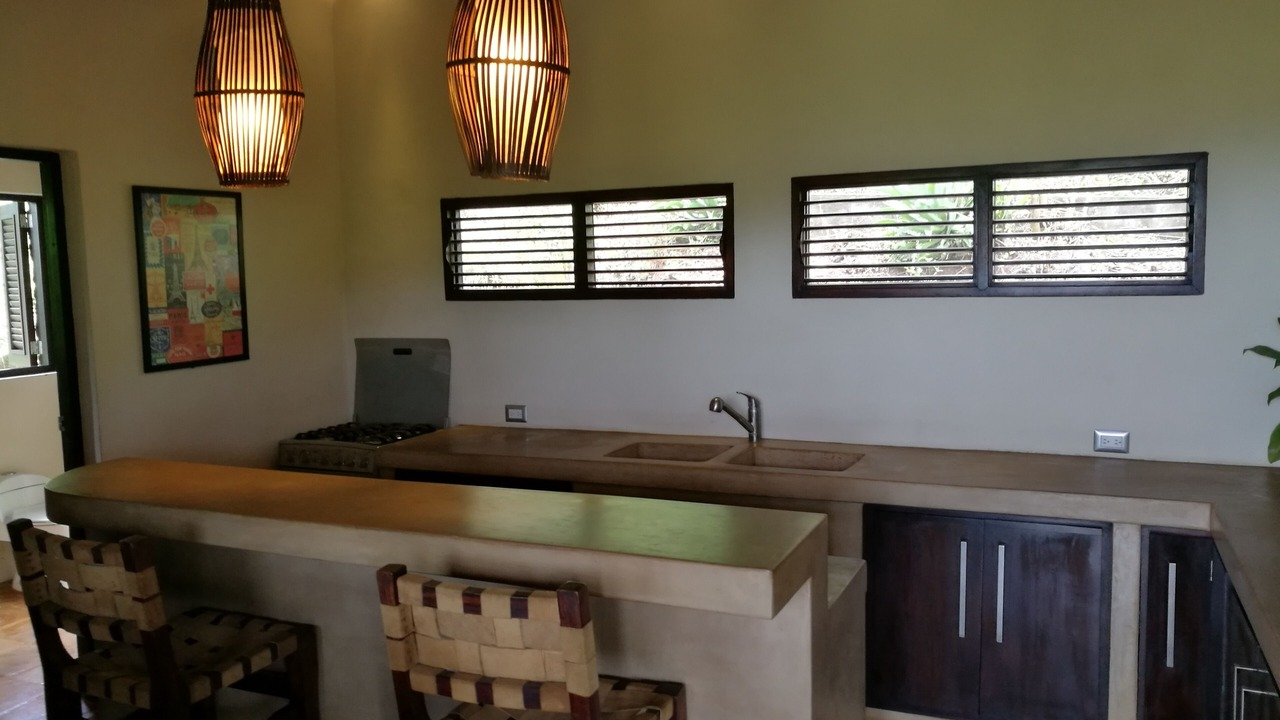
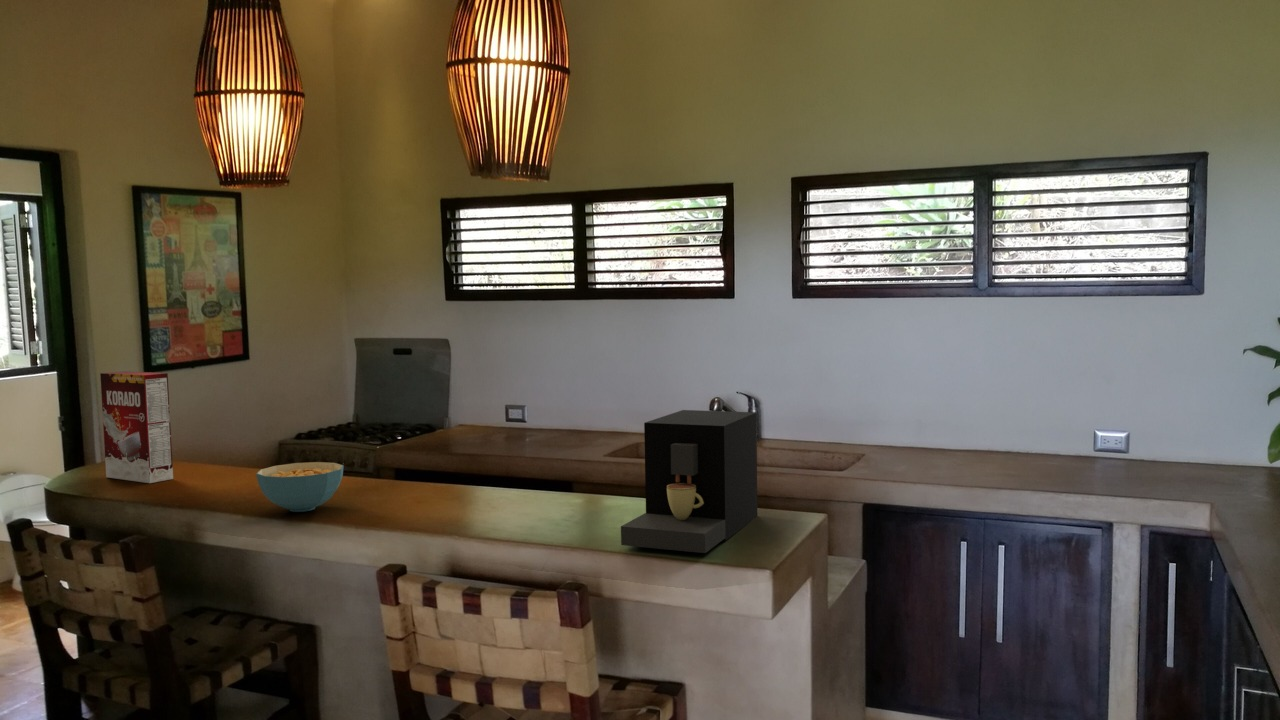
+ cereal box (136, 425)
+ coffee maker (692, 476)
+ cereal bowl (301, 489)
